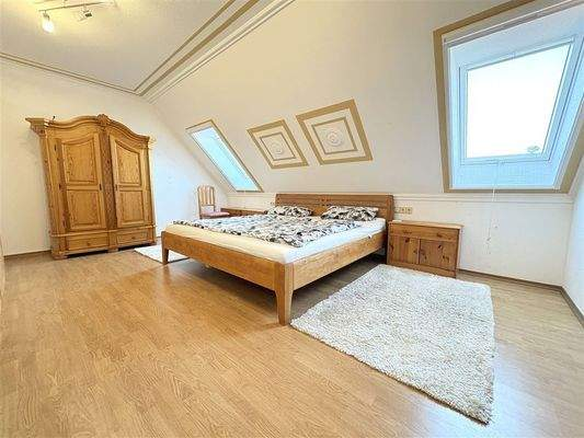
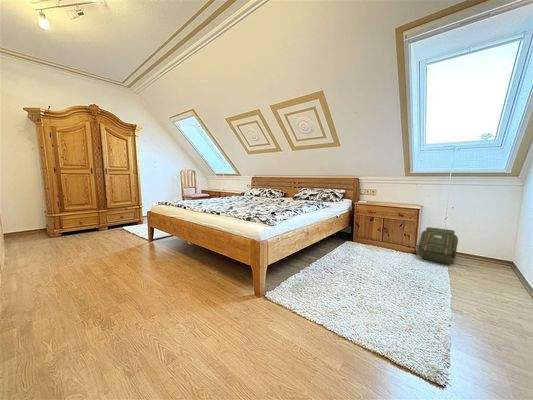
+ backpack (437, 244)
